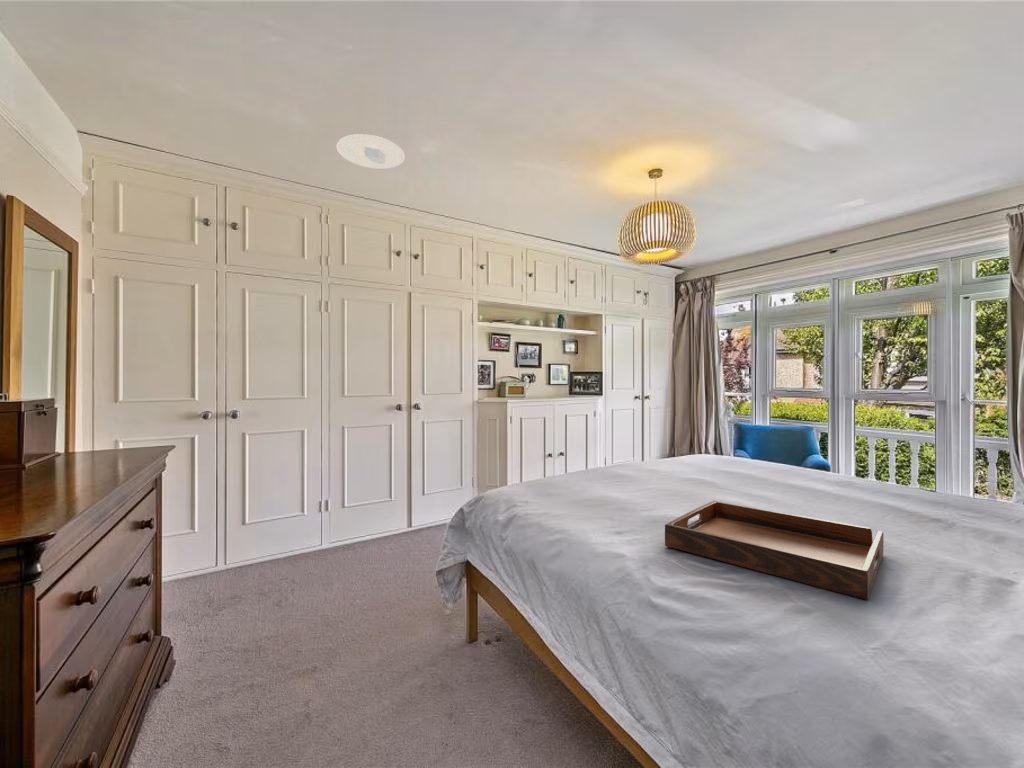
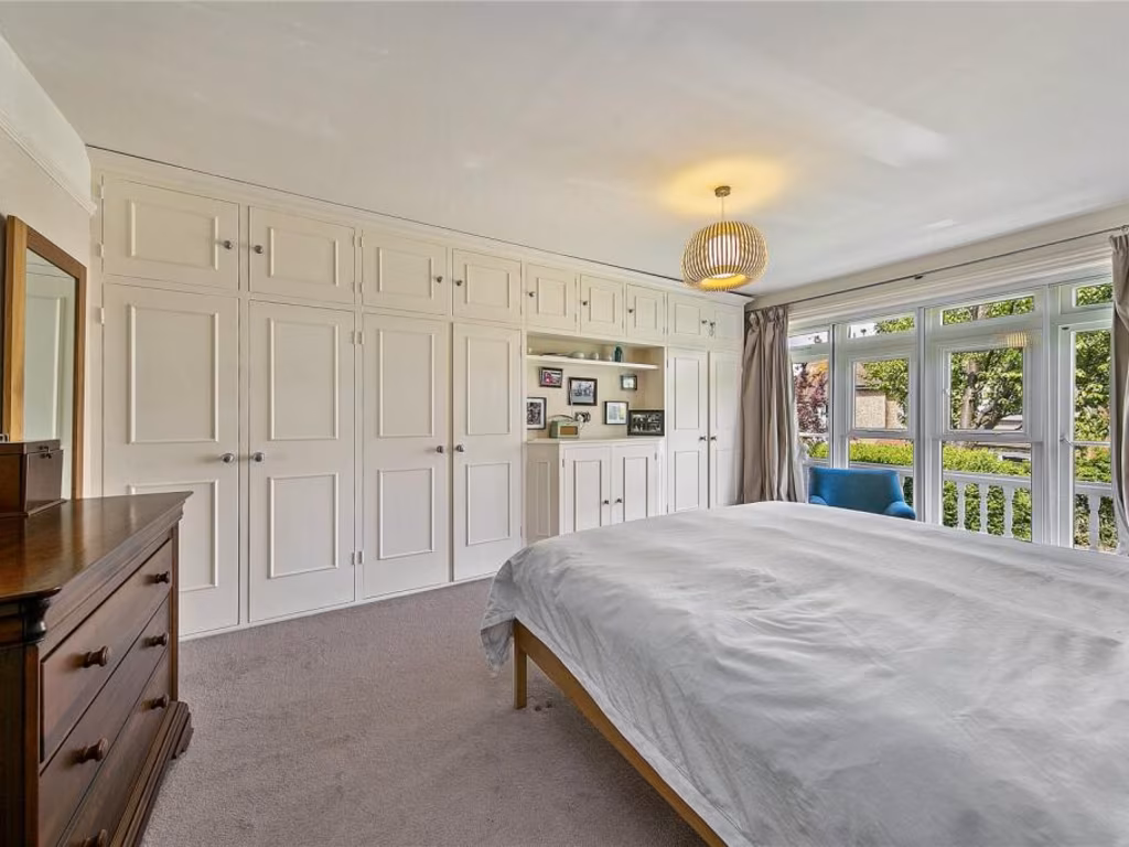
- recessed light (371, 149)
- serving tray (772, 538)
